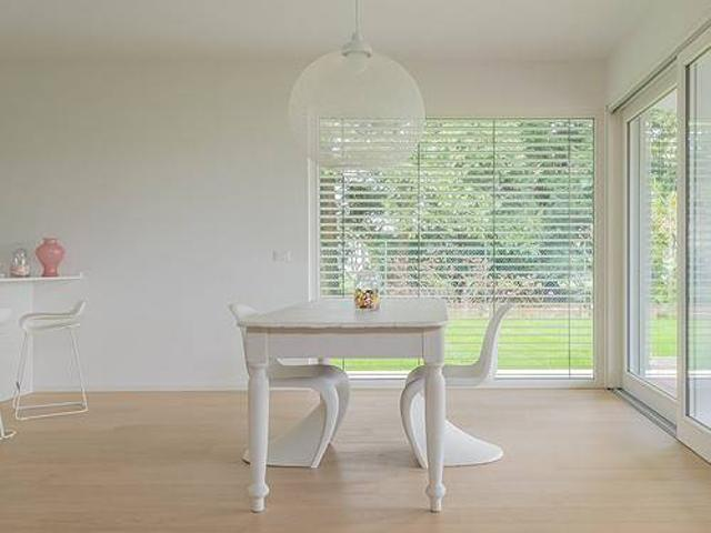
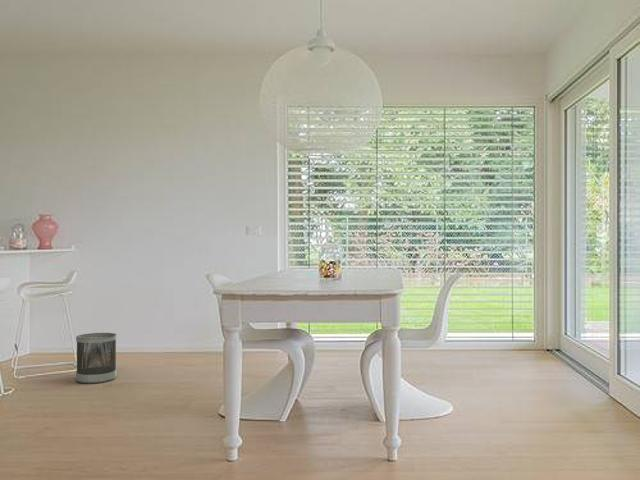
+ wastebasket (96, 356)
